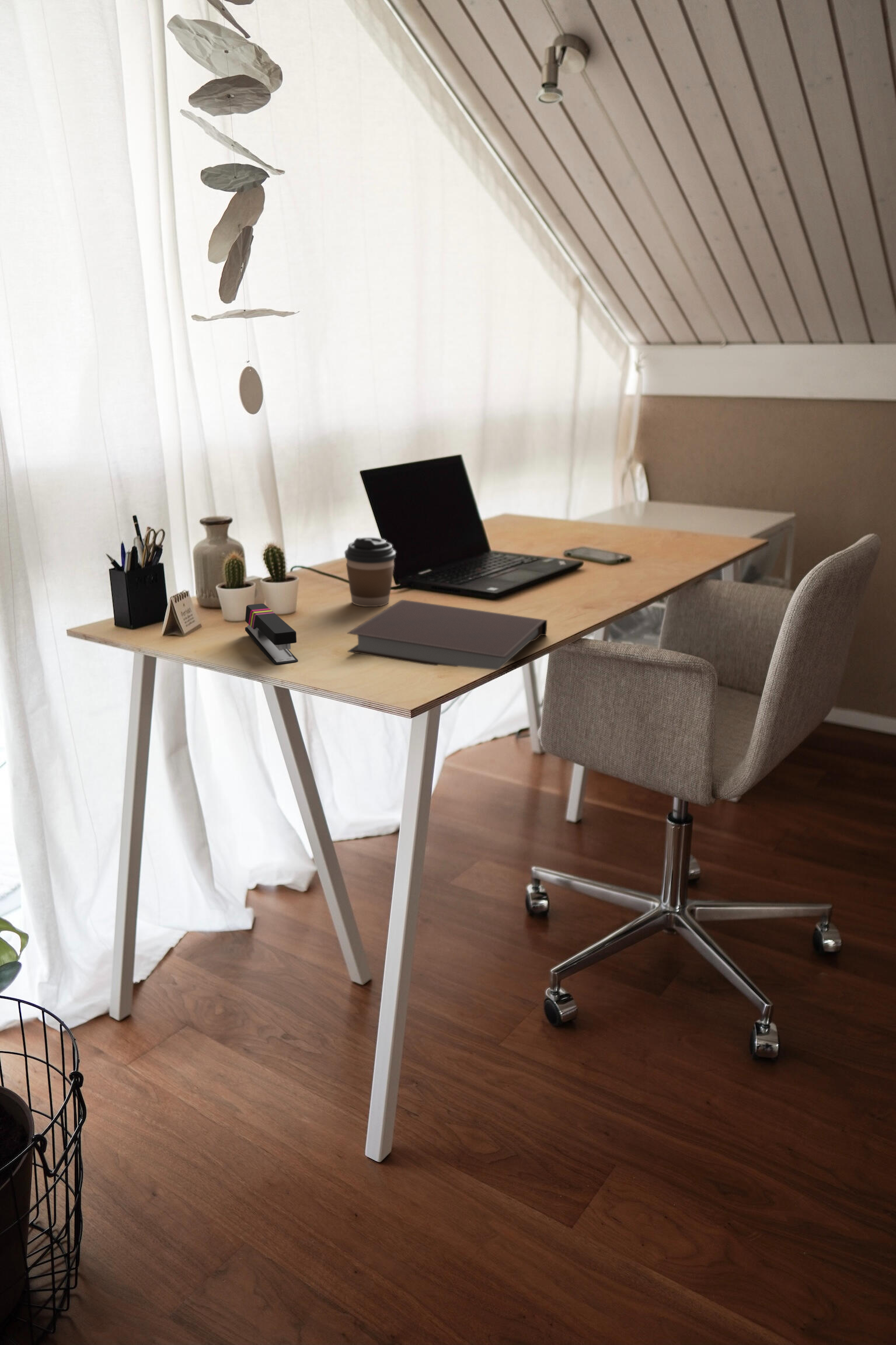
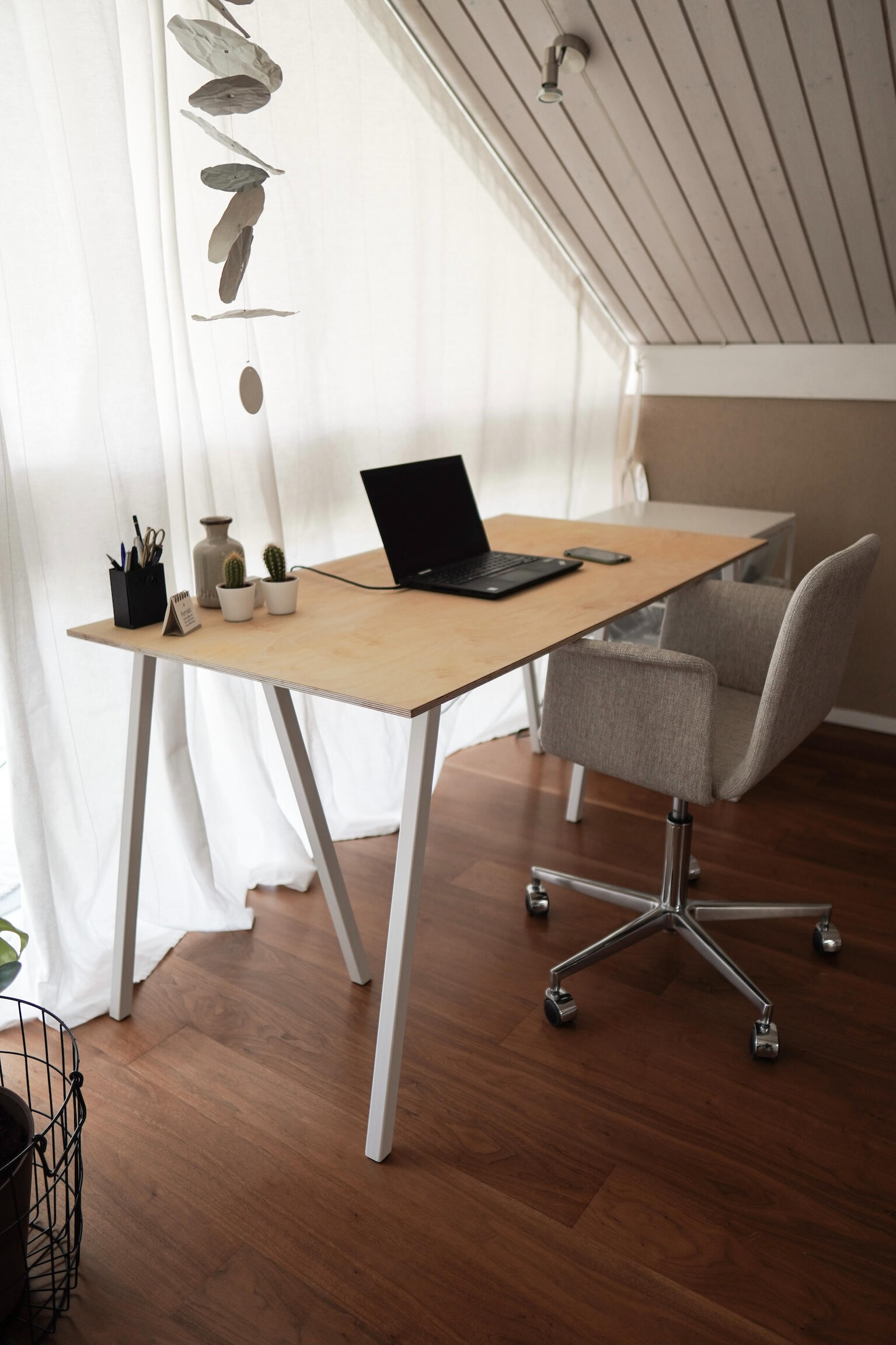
- notebook (449, 634)
- coffee cup (370, 569)
- stapler (270, 631)
